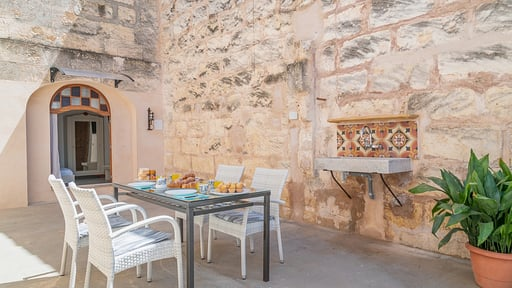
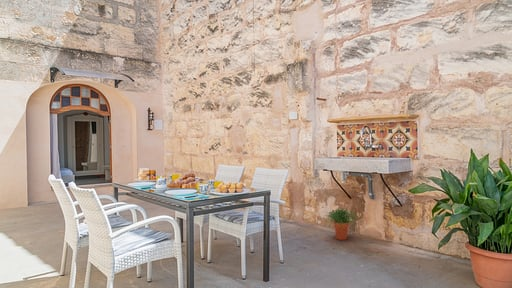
+ potted plant (341, 223)
